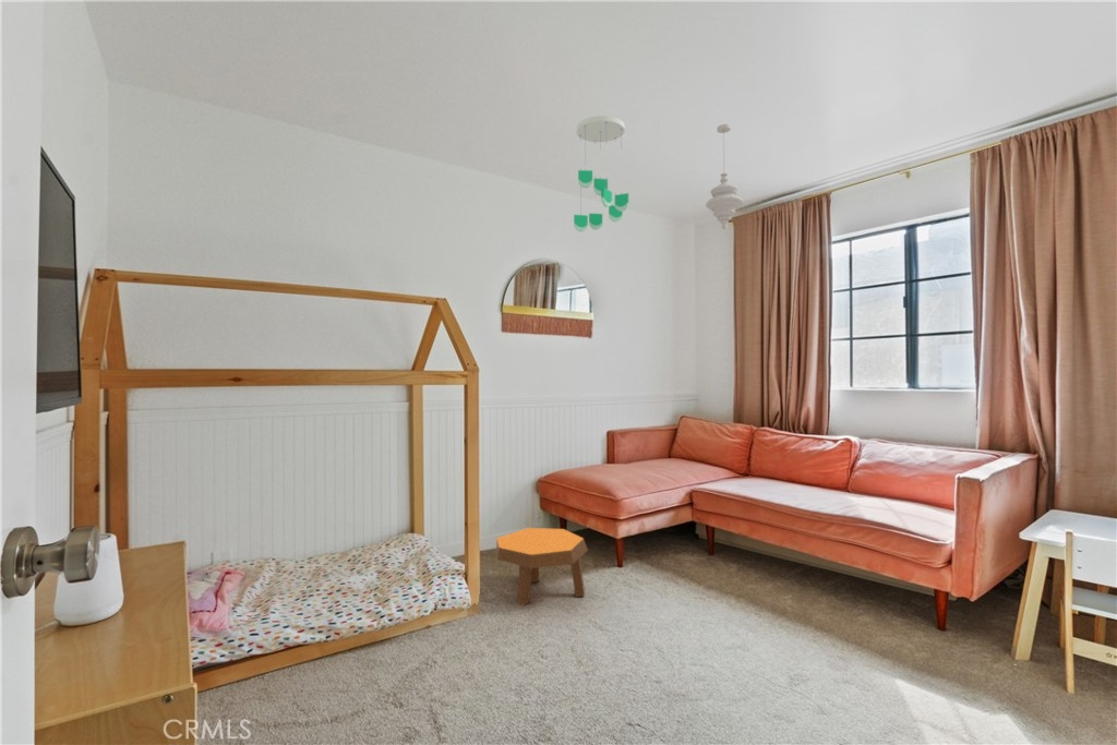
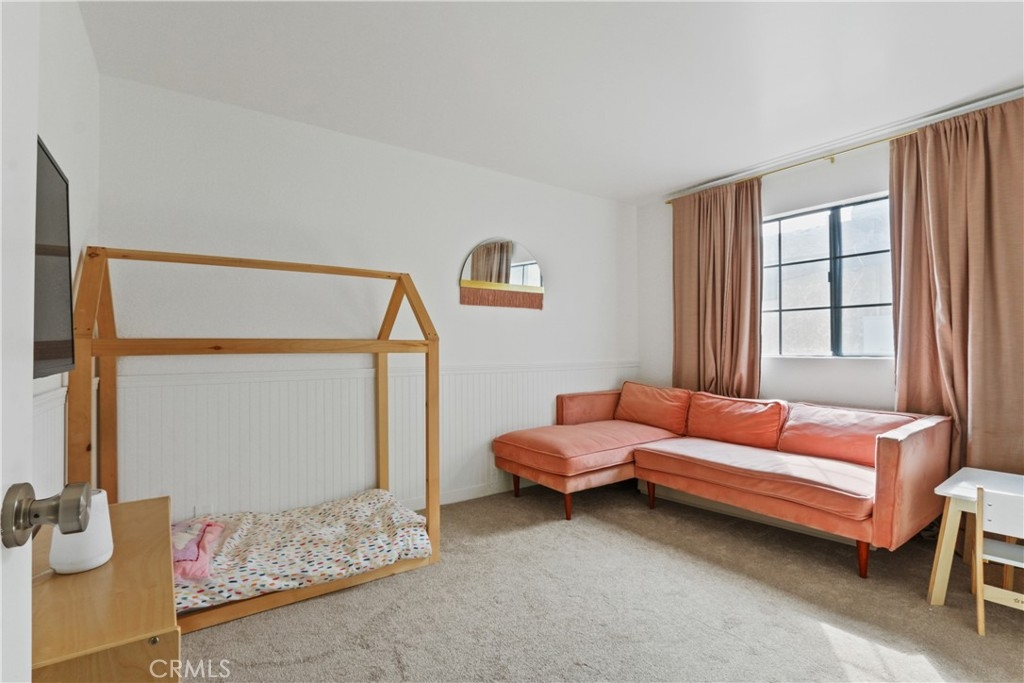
- ceiling mobile (600, 179)
- footstool (539, 566)
- pendant light (723, 178)
